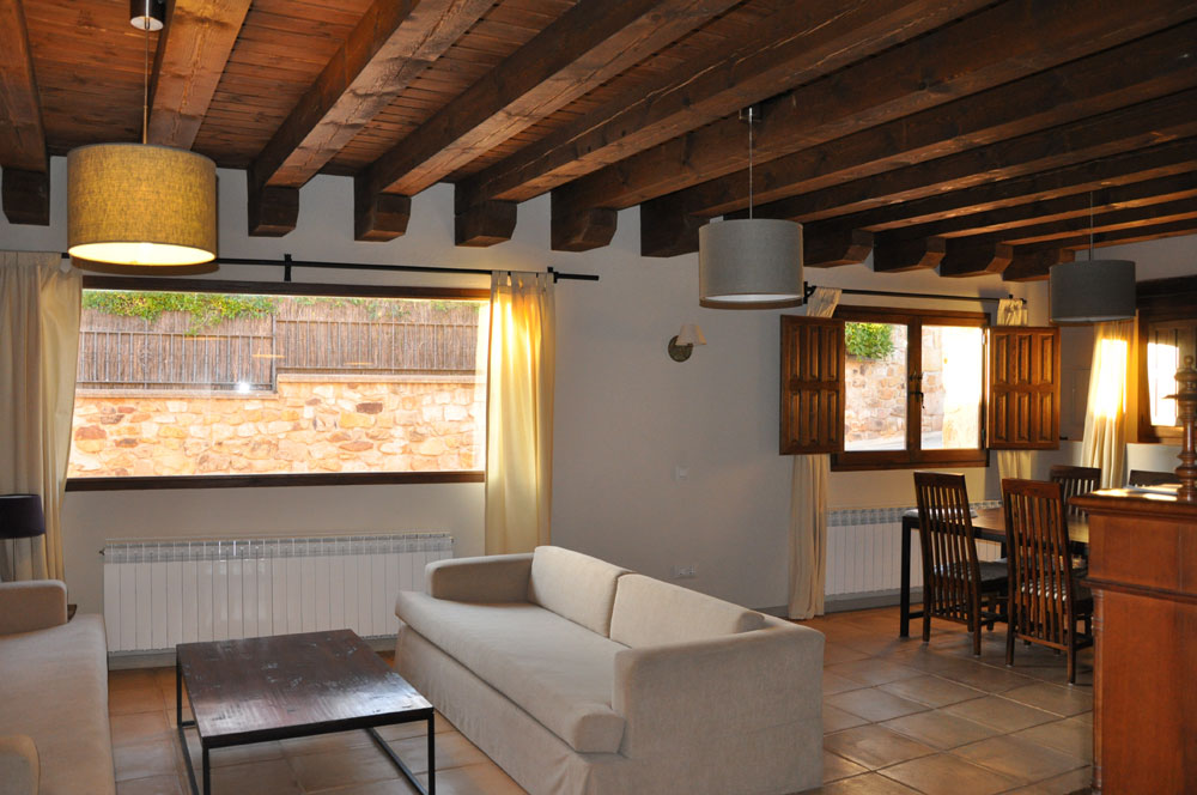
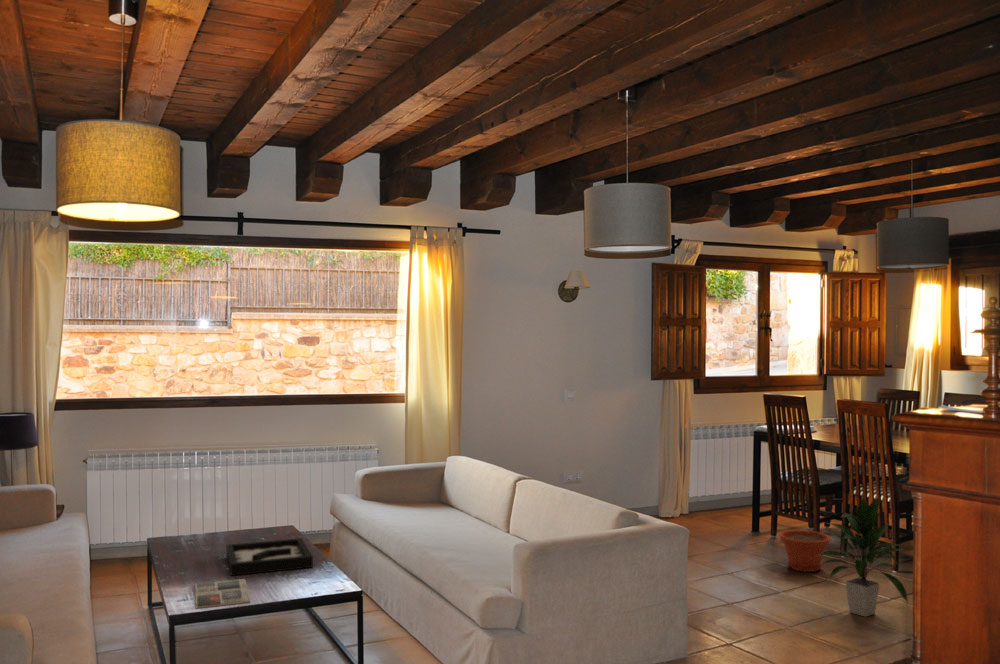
+ magazine (221, 591)
+ plant pot (804, 552)
+ decorative tray (268, 555)
+ indoor plant (864, 556)
